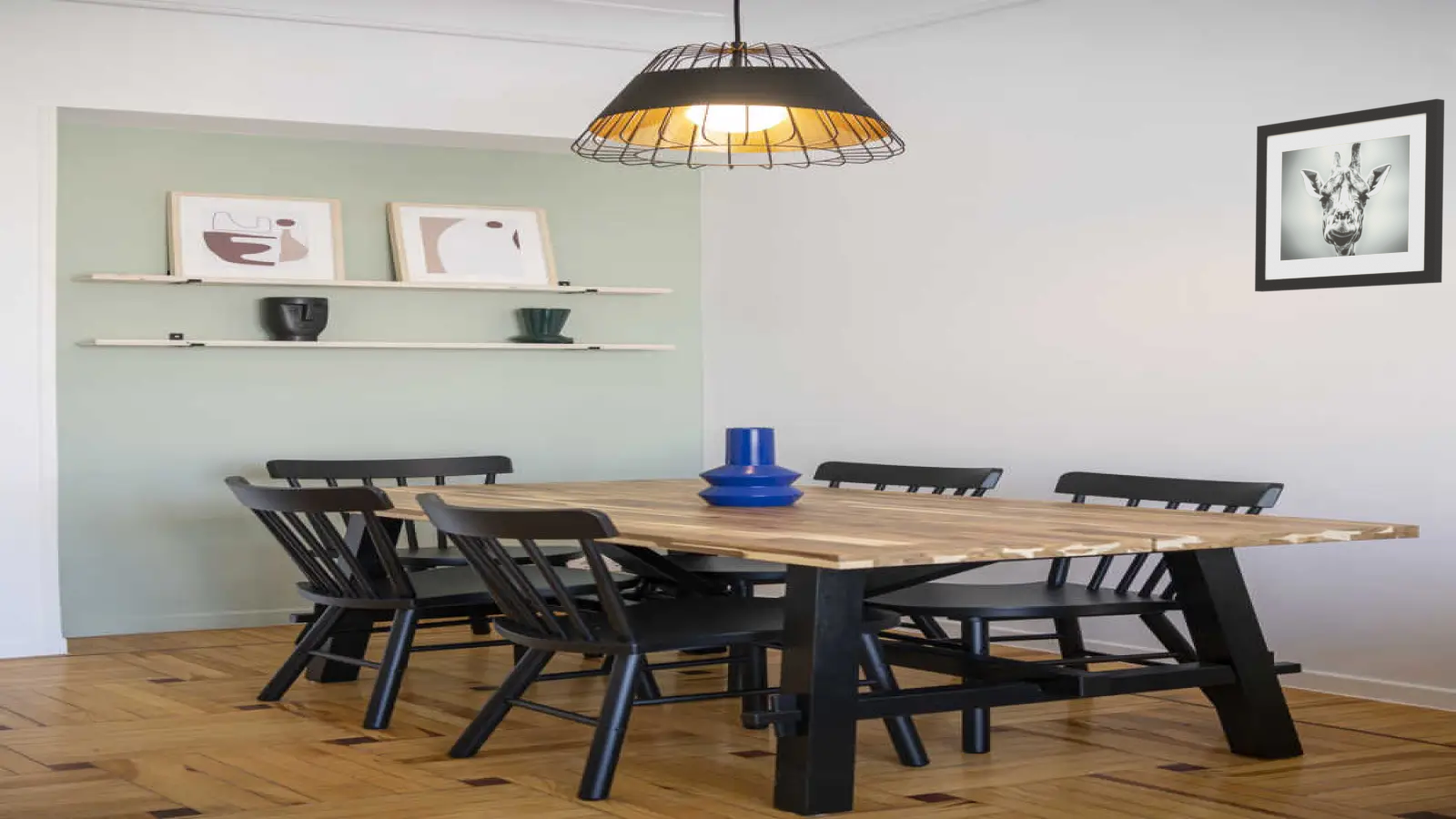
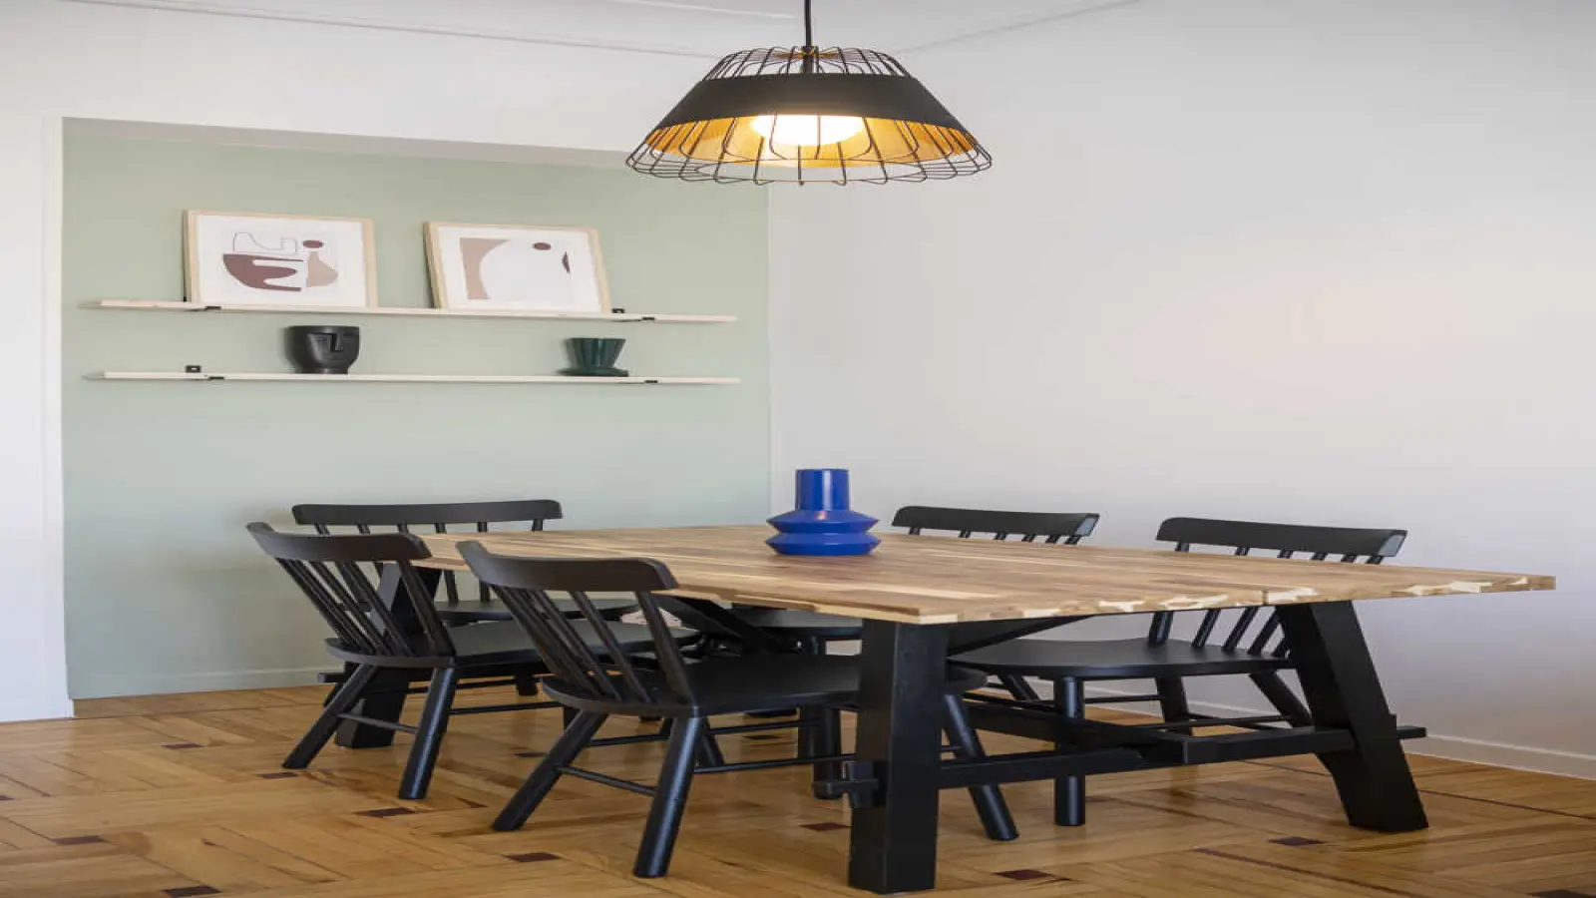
- wall art (1344, 200)
